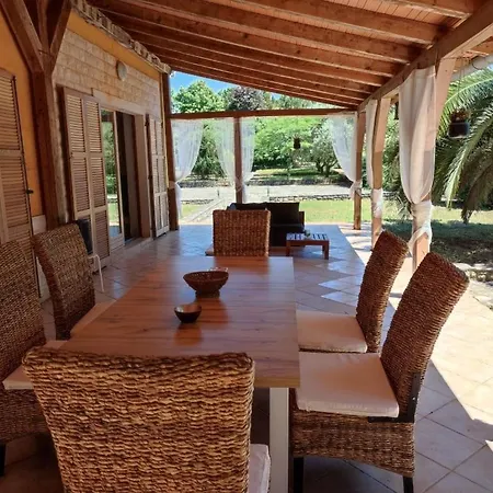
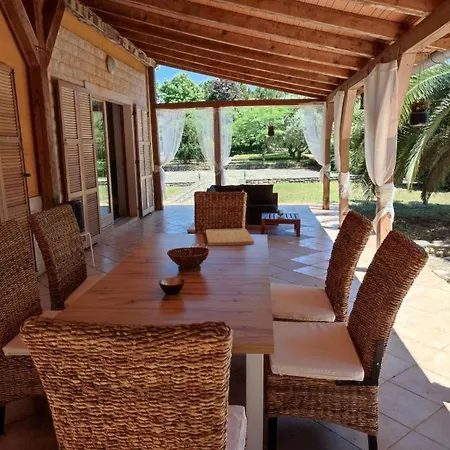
+ cutting board (228, 236)
